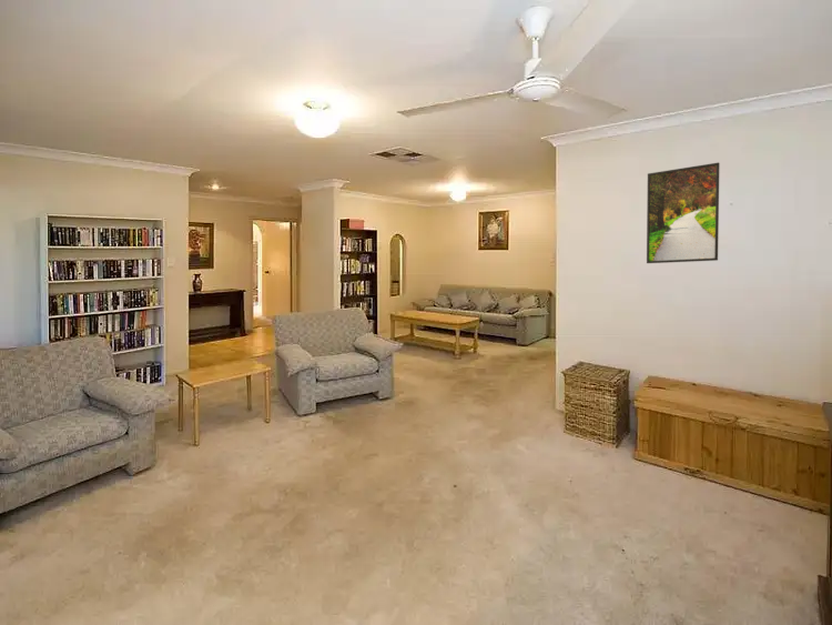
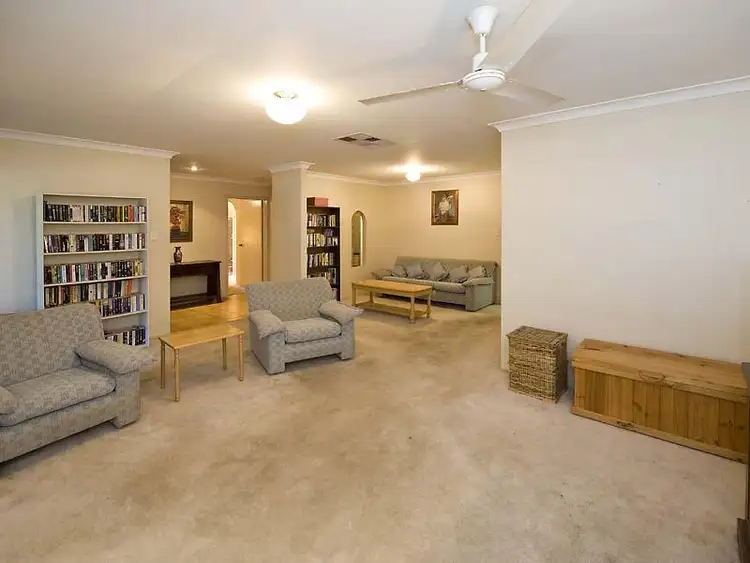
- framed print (681, 215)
